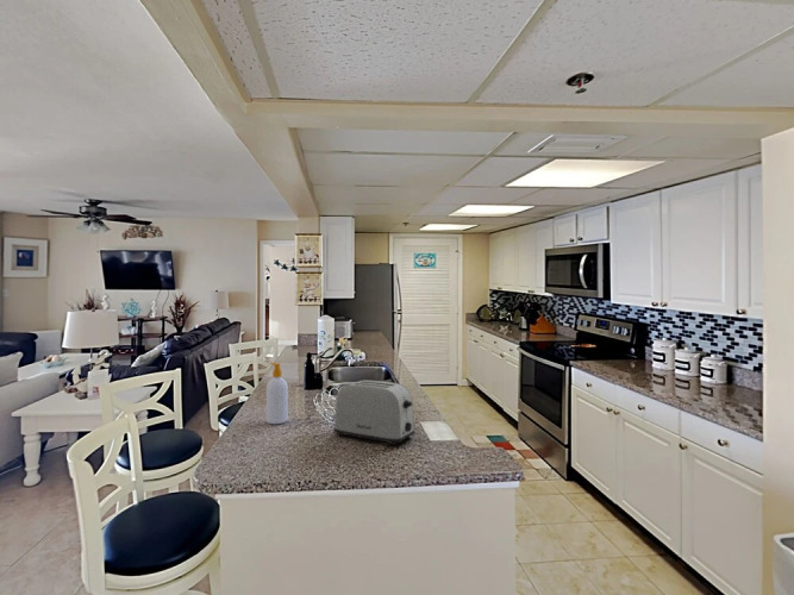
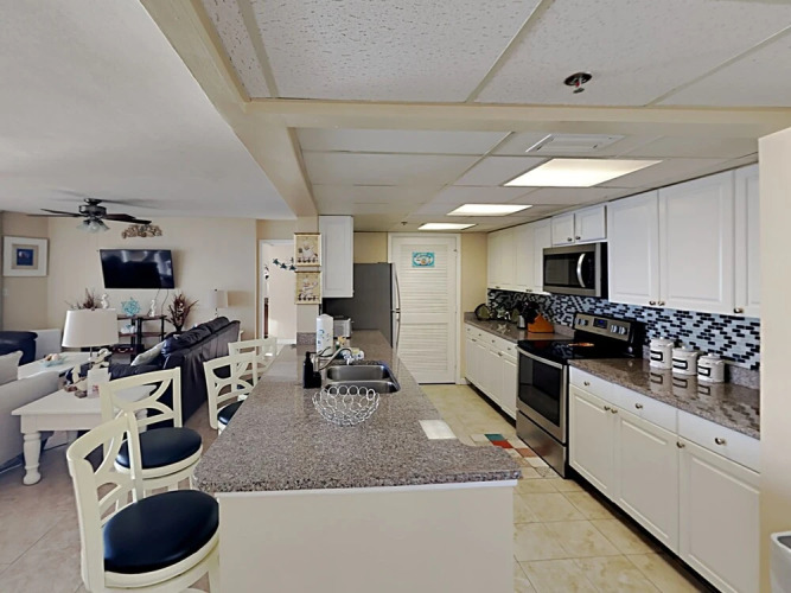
- toaster (375, 409)
- soap bottle (276, 392)
